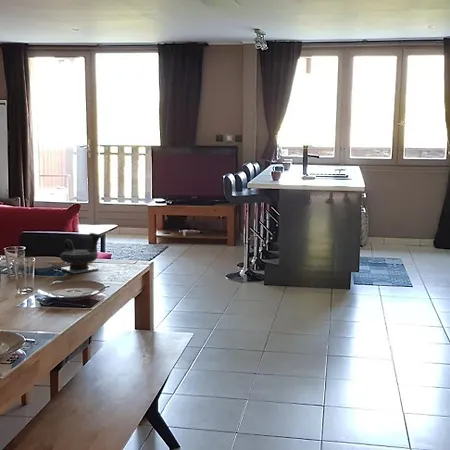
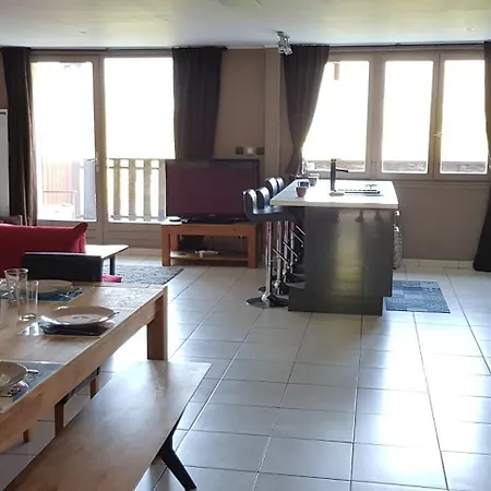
- teapot (80, 251)
